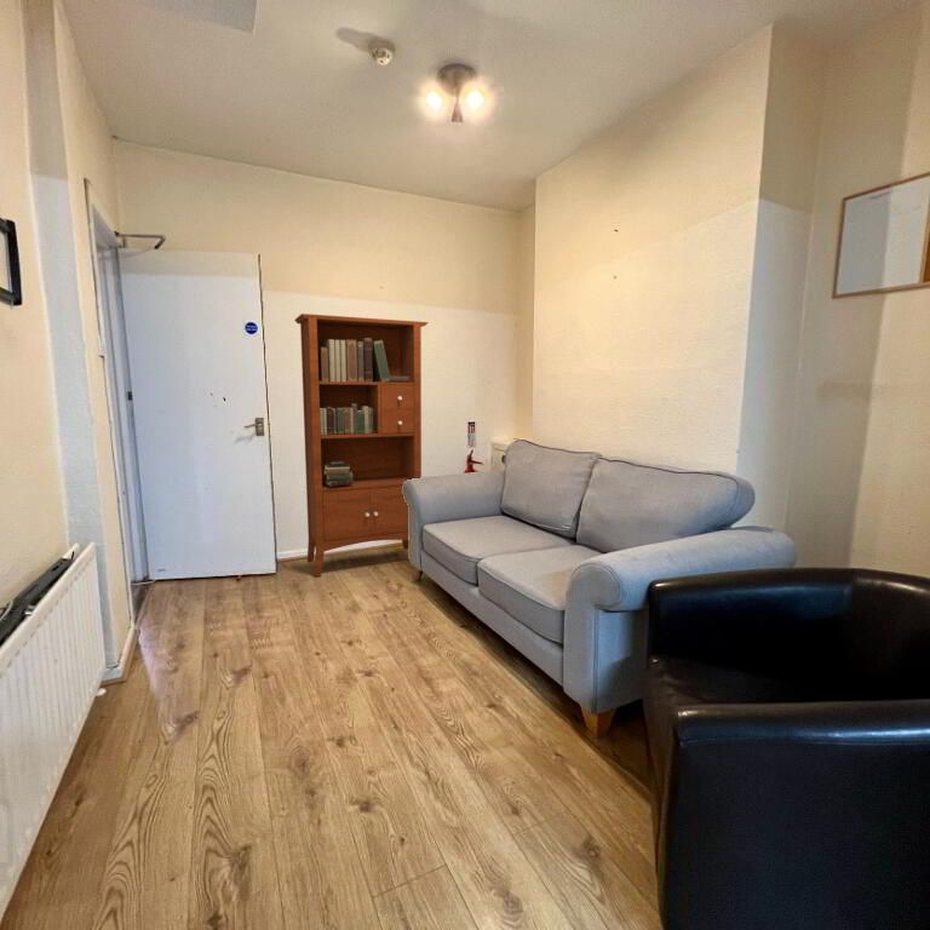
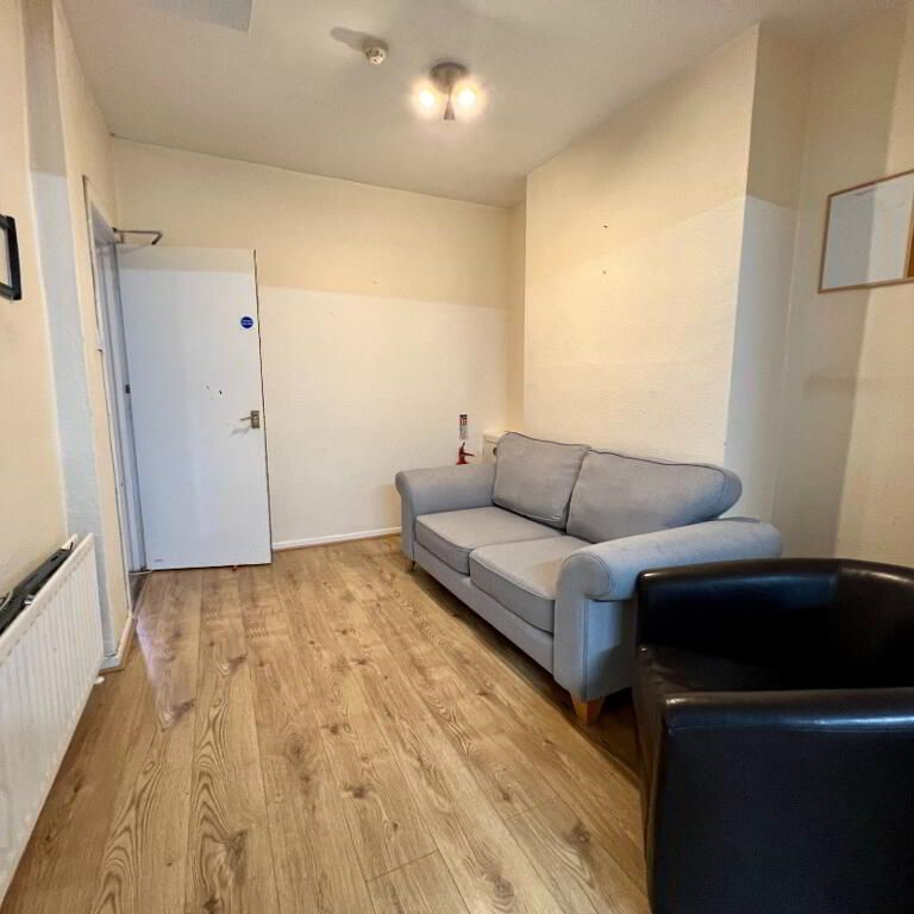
- bookcase (364, 444)
